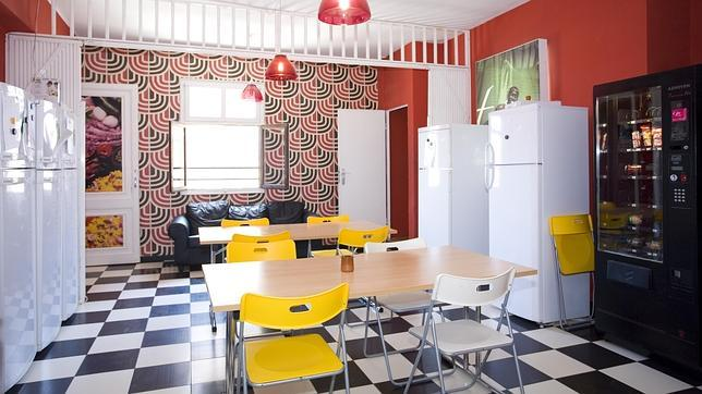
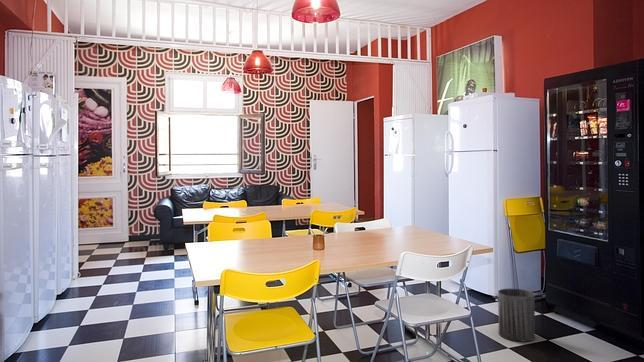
+ trash can (516, 314)
